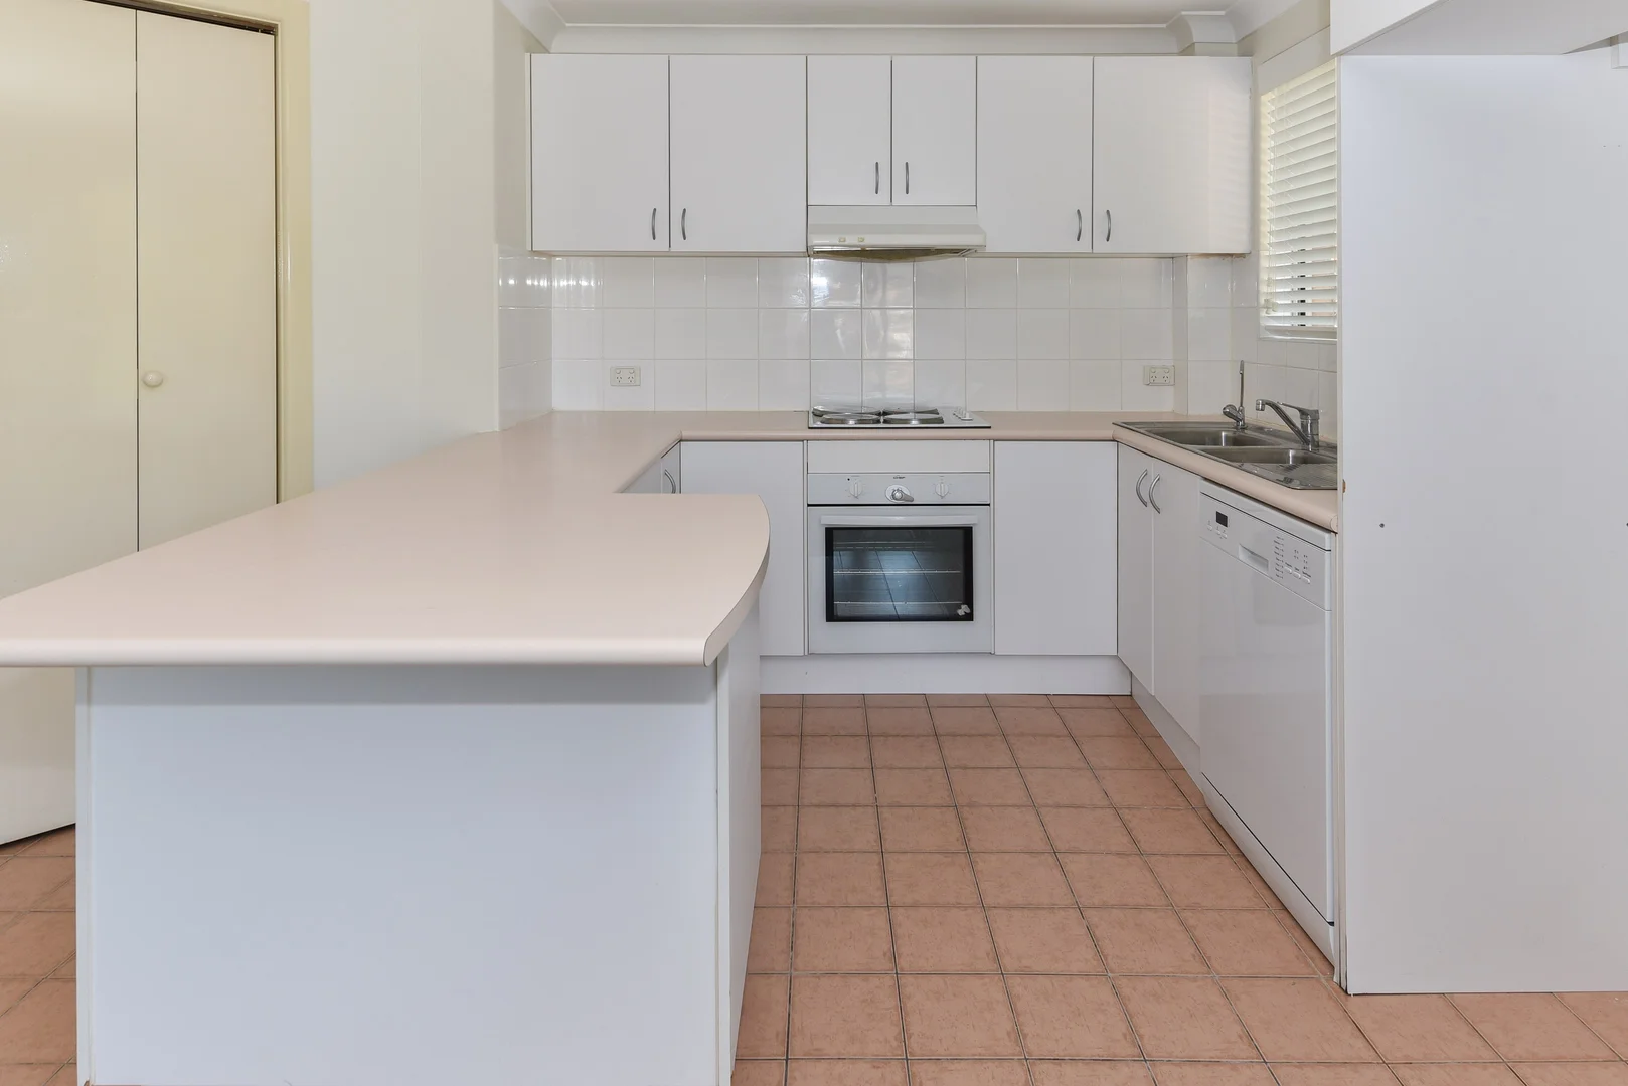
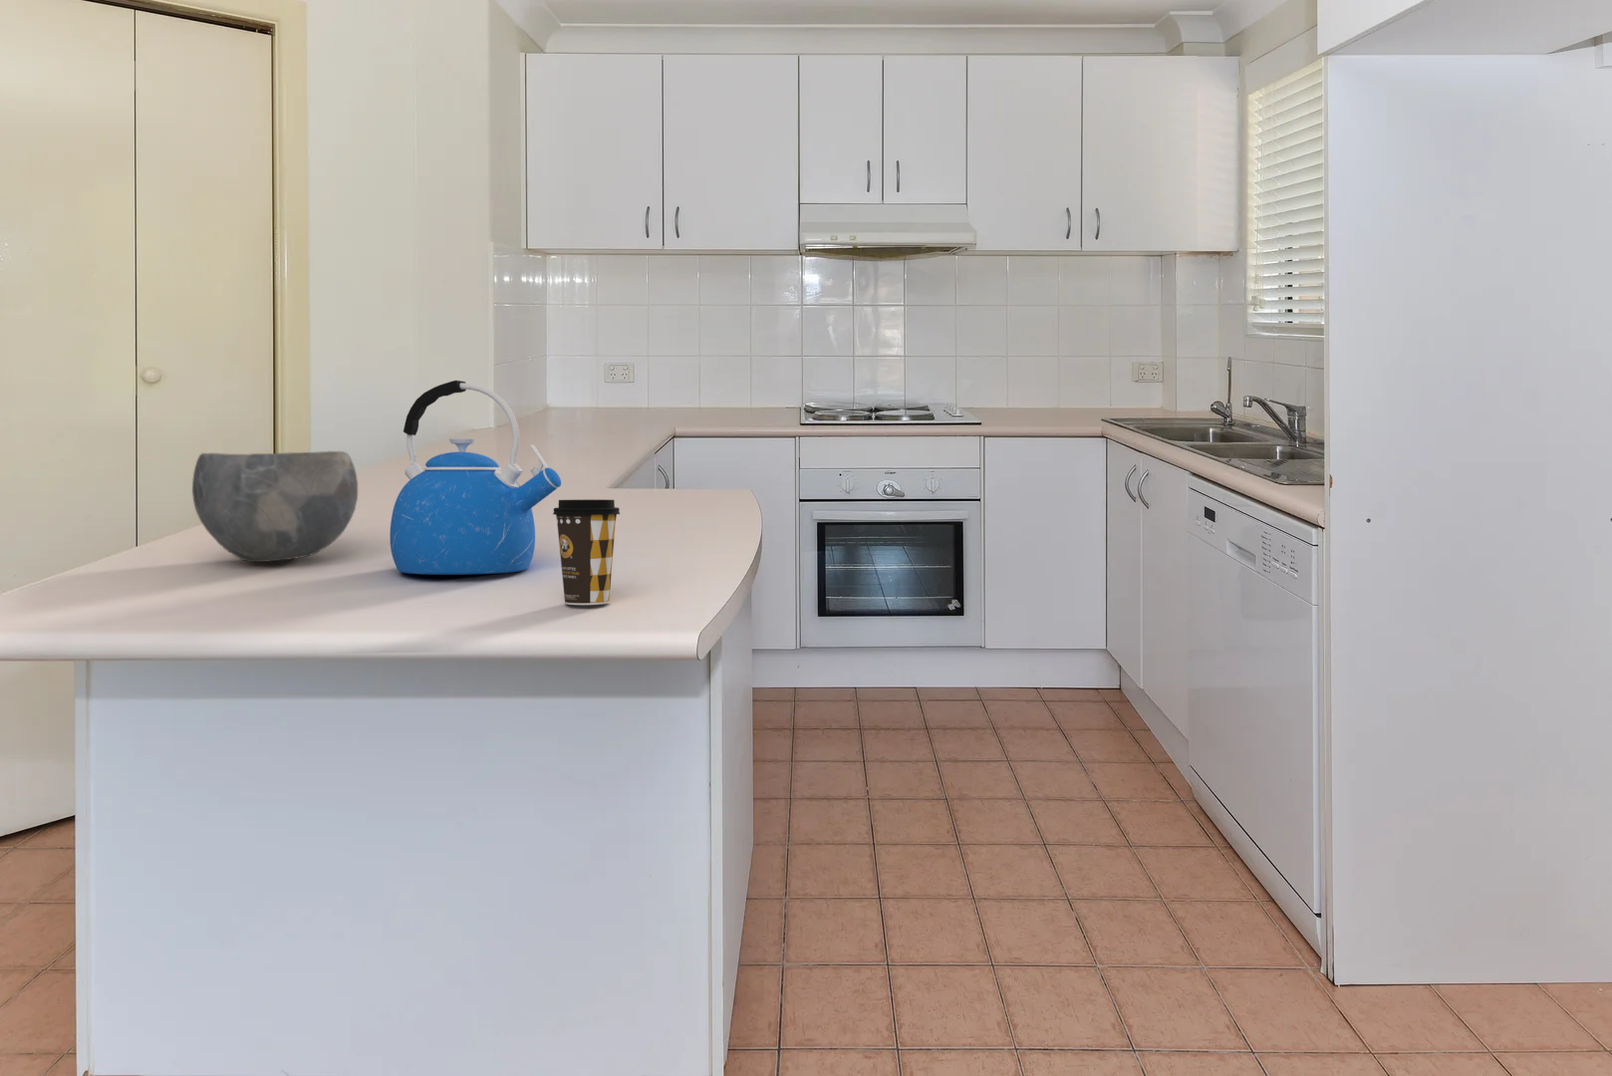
+ kettle (478, 476)
+ bowl (277, 506)
+ coffee cup (587, 551)
